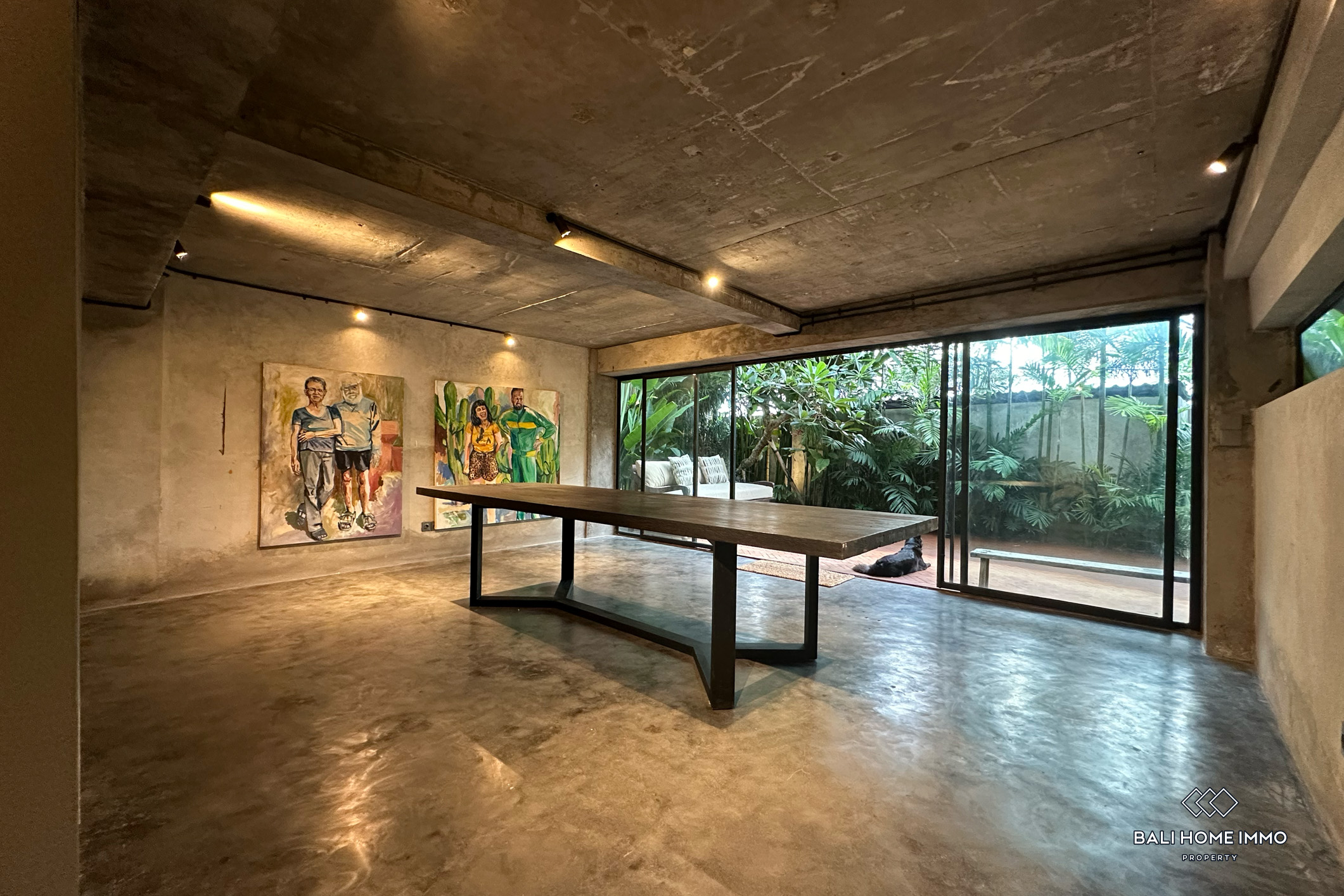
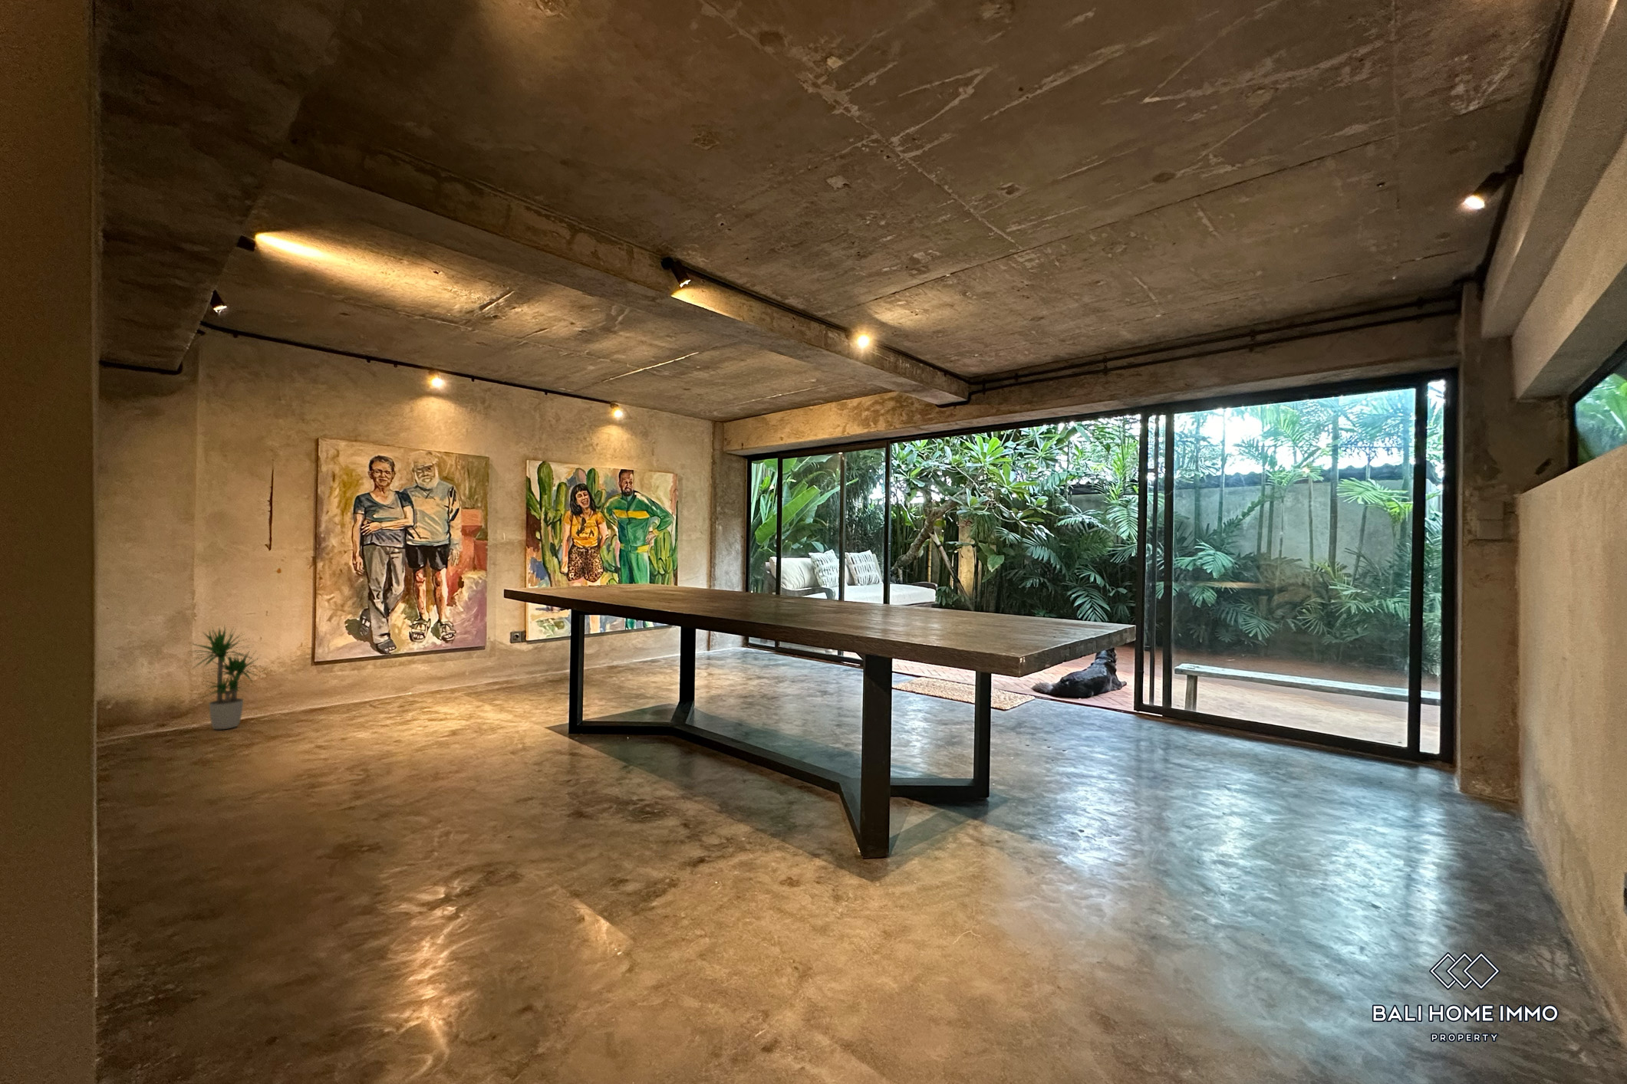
+ potted plant (228, 676)
